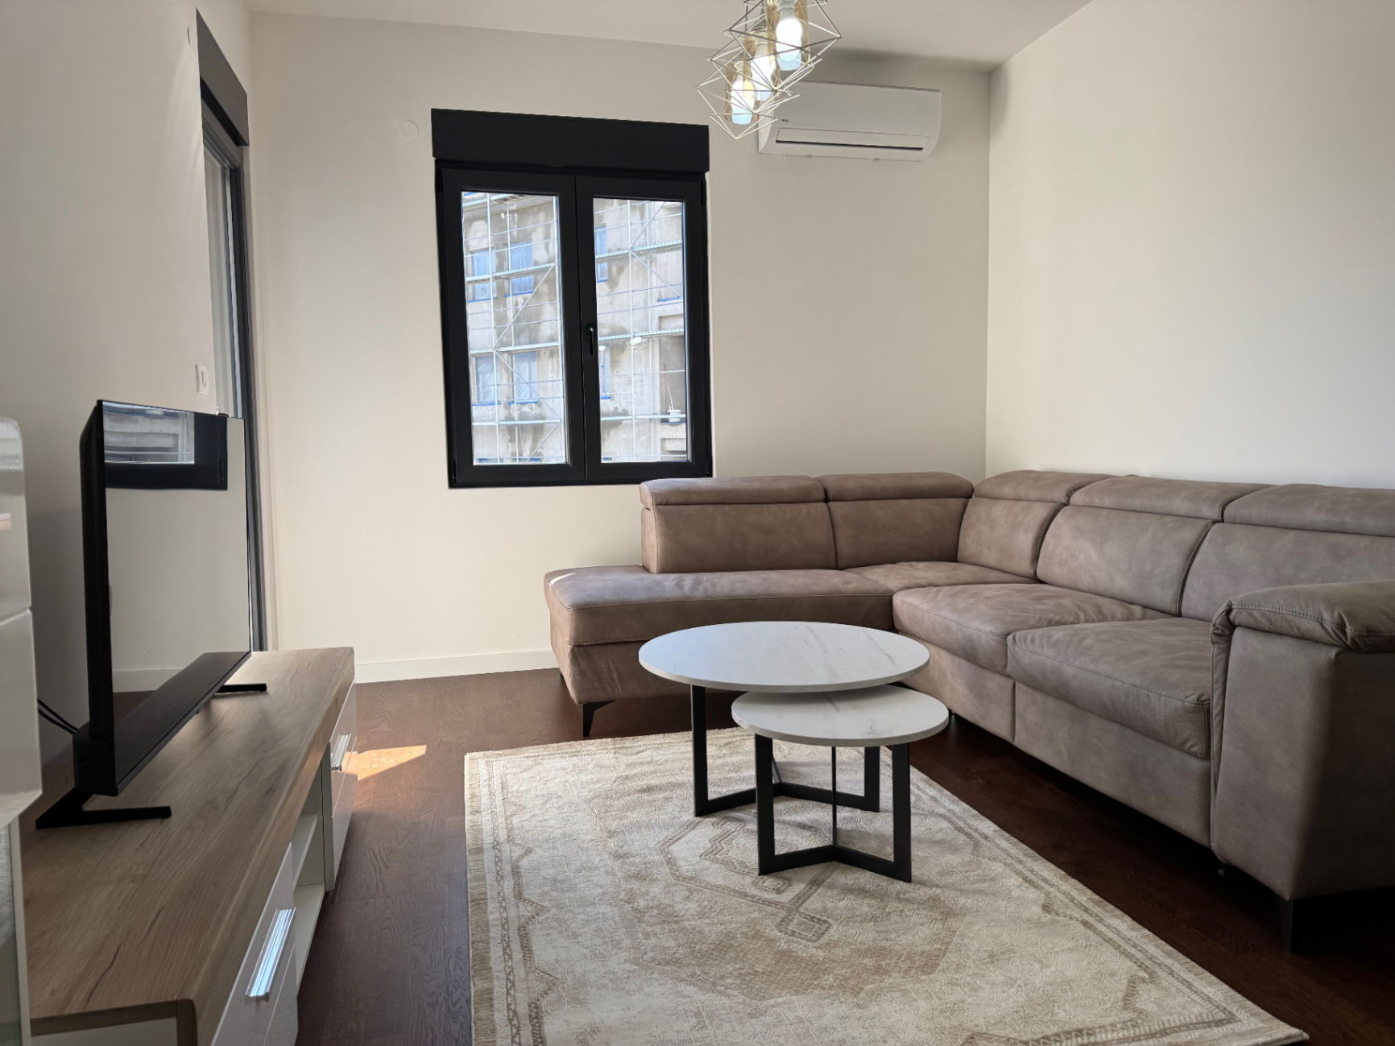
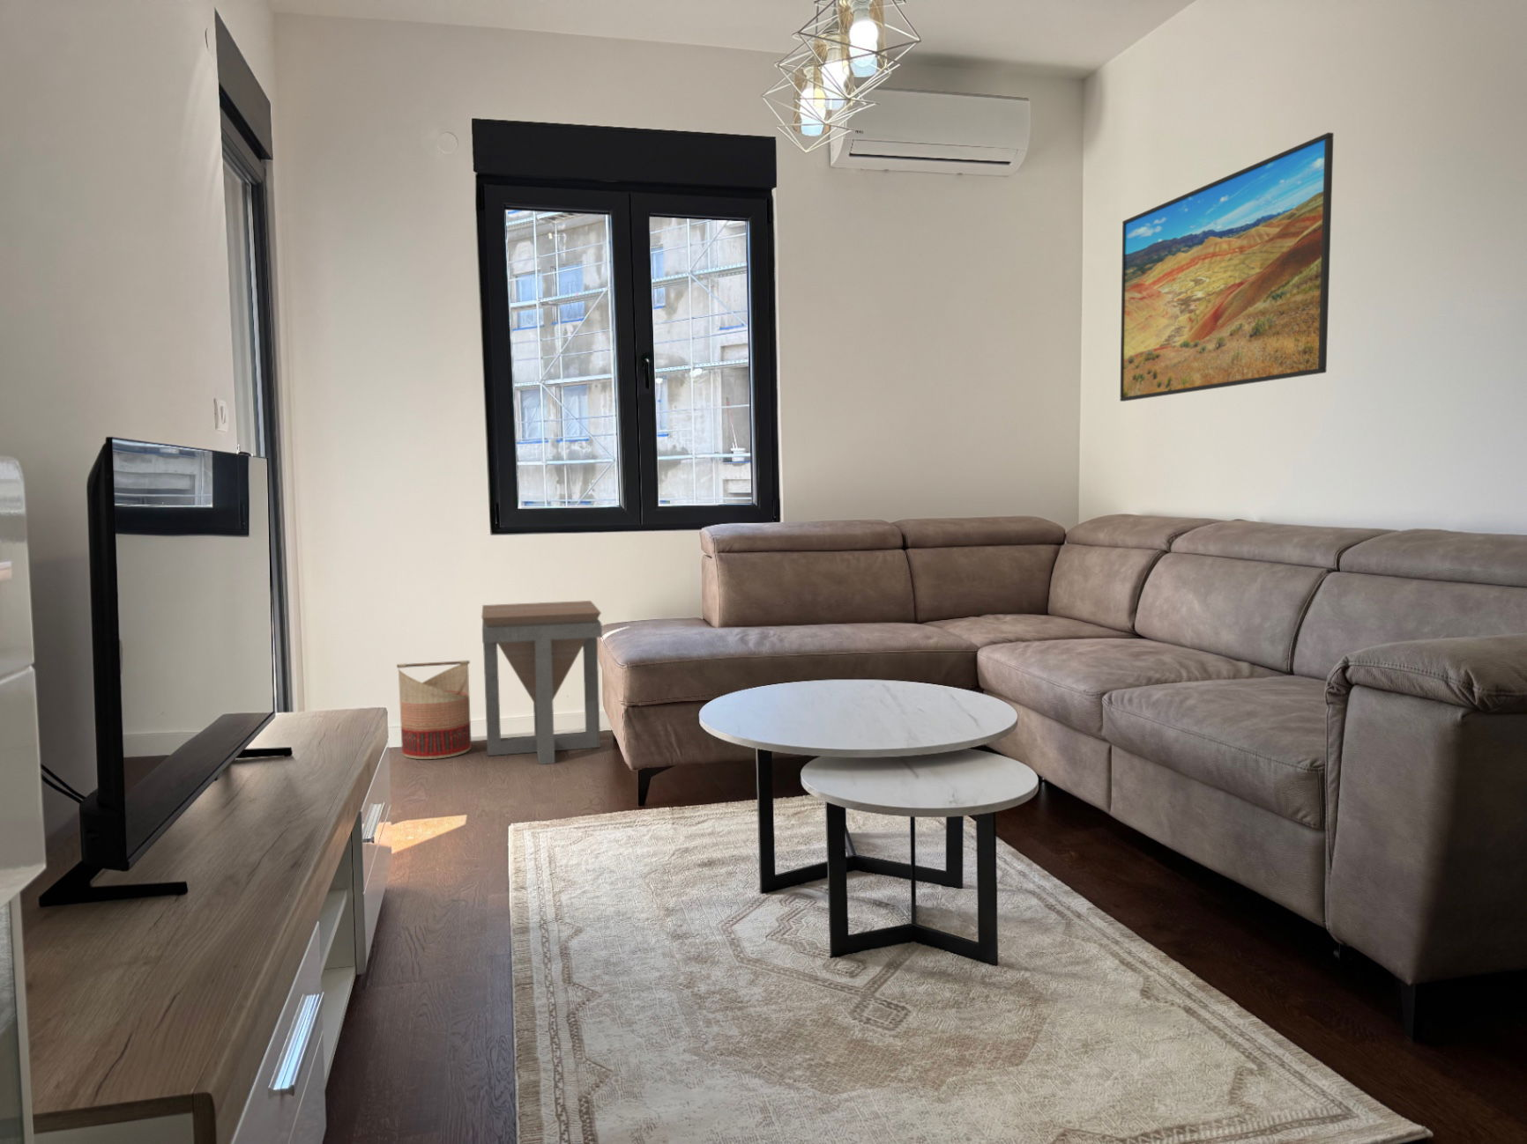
+ basket (434, 707)
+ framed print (1211, 286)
+ side table (541, 679)
